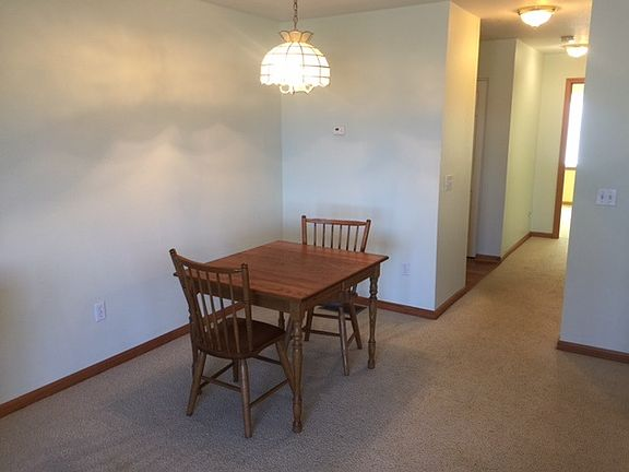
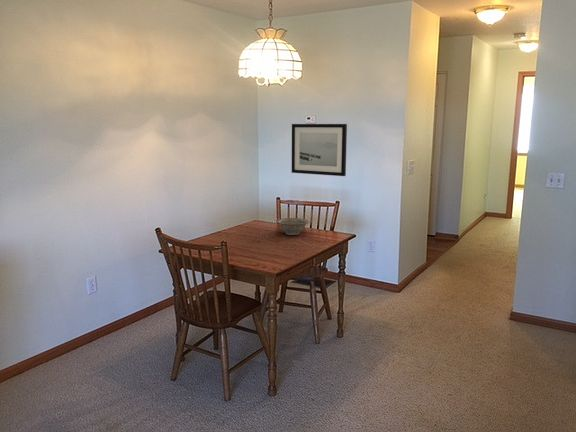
+ wall art (318, 149)
+ decorative bowl (292, 227)
